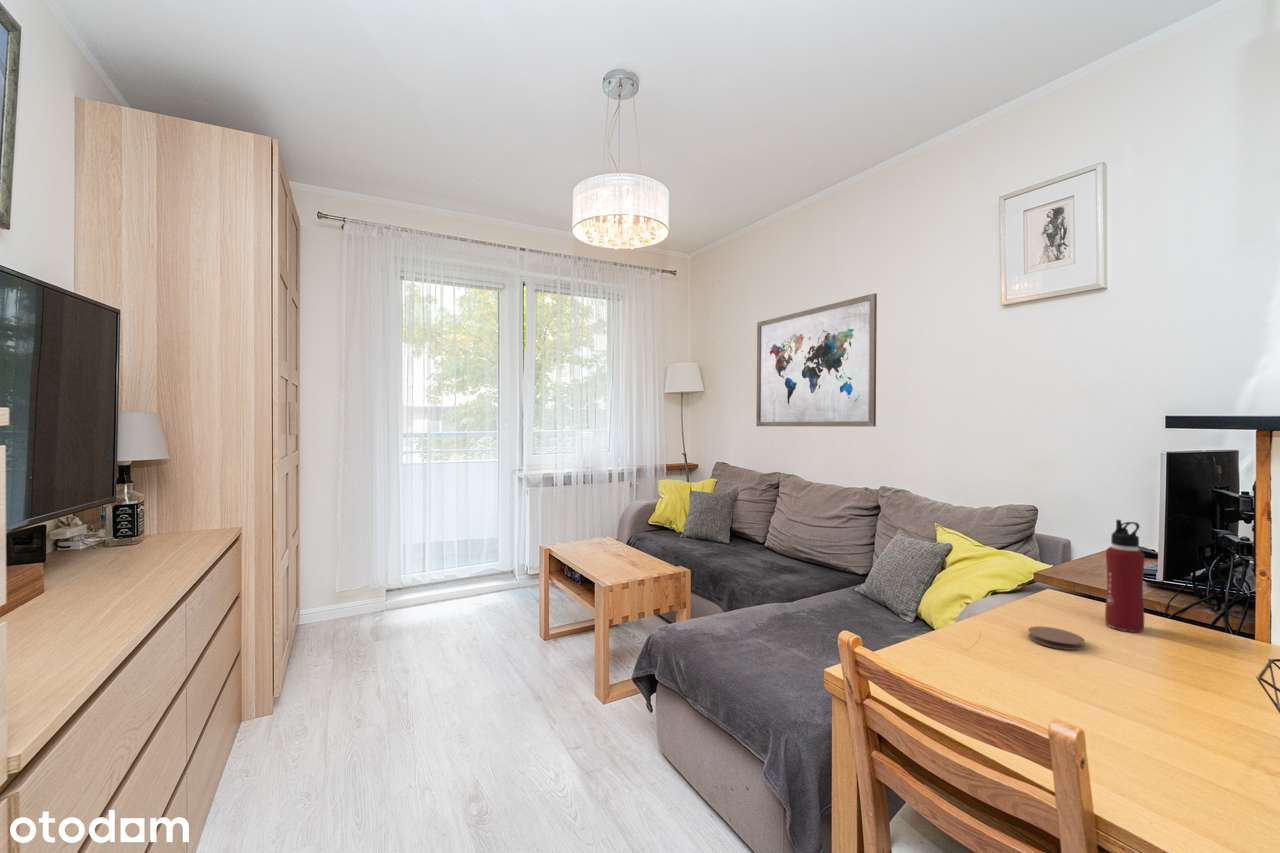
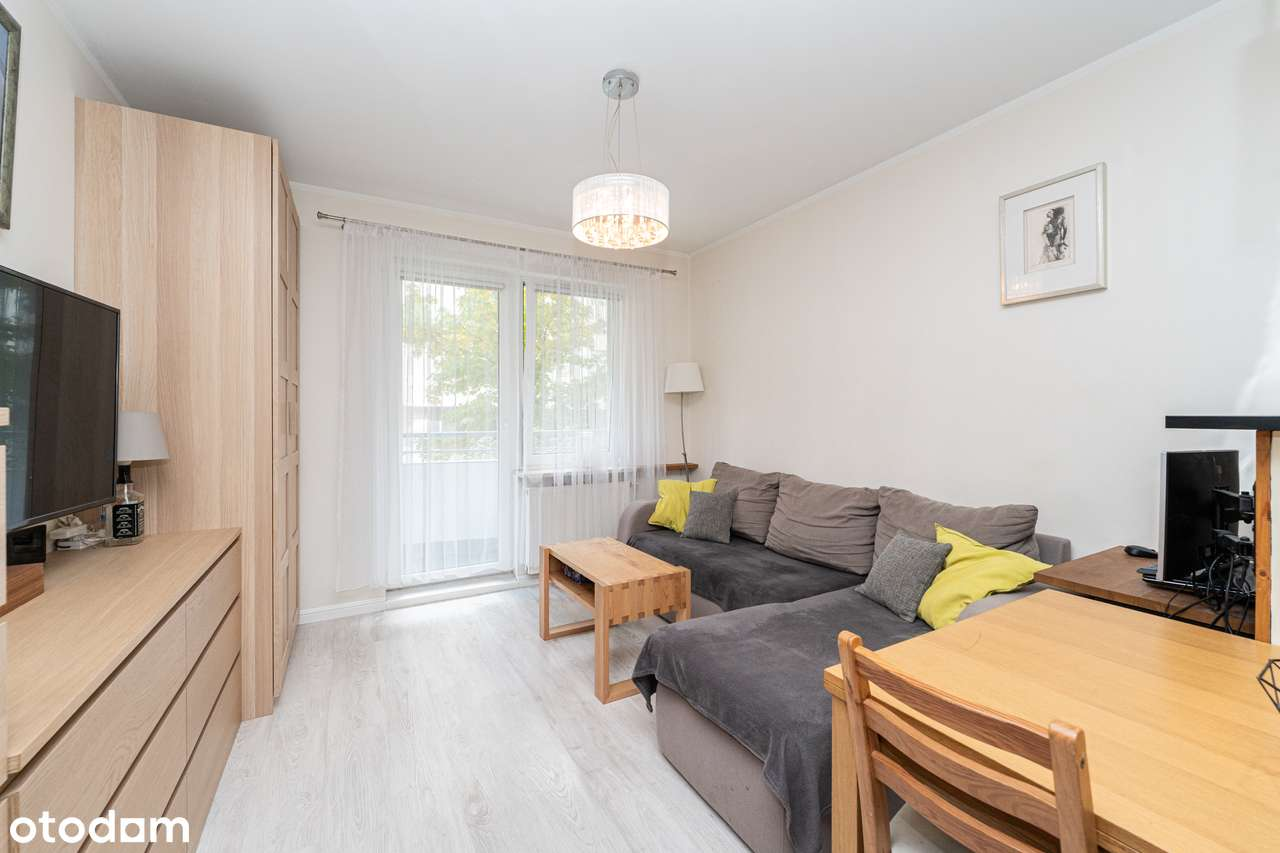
- coaster (1055, 637)
- water bottle (1124, 573)
- wall art (809, 368)
